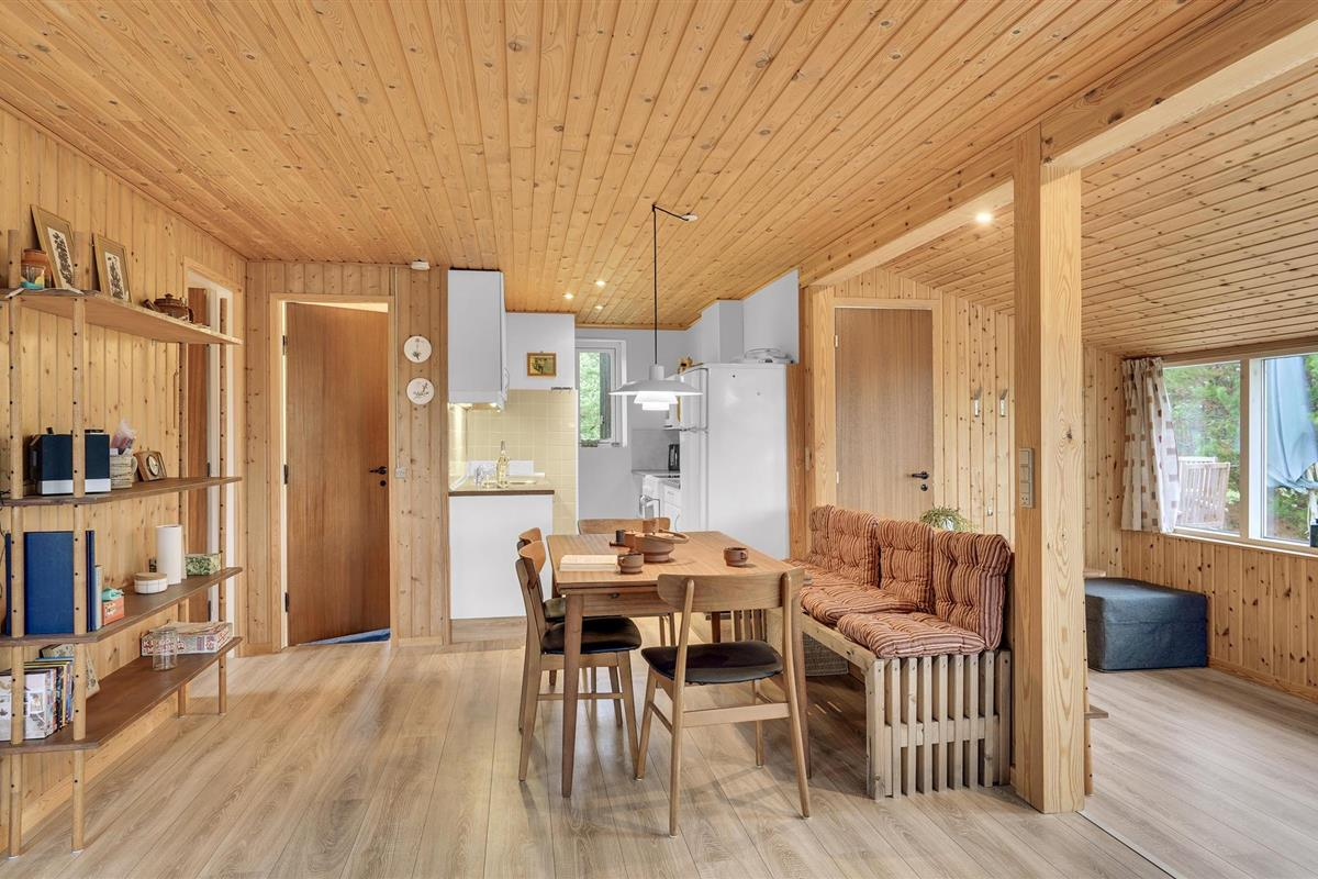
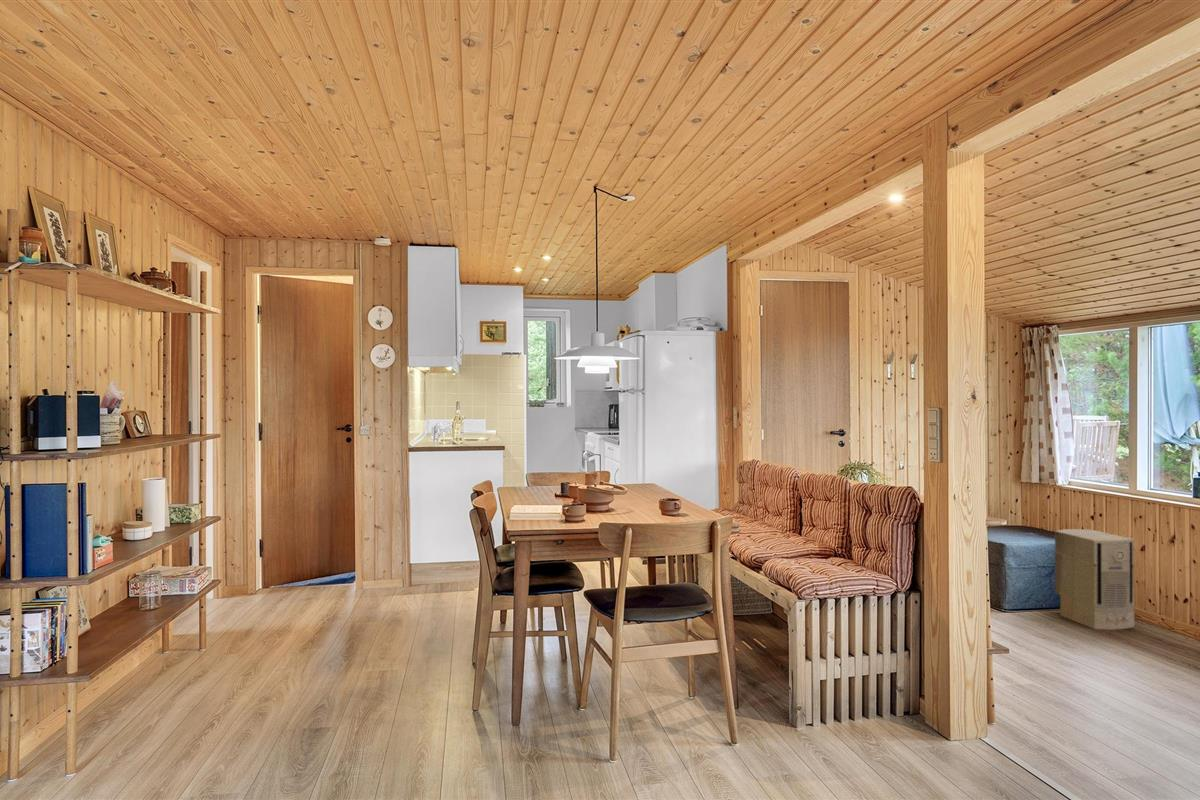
+ air purifier (1093, 577)
